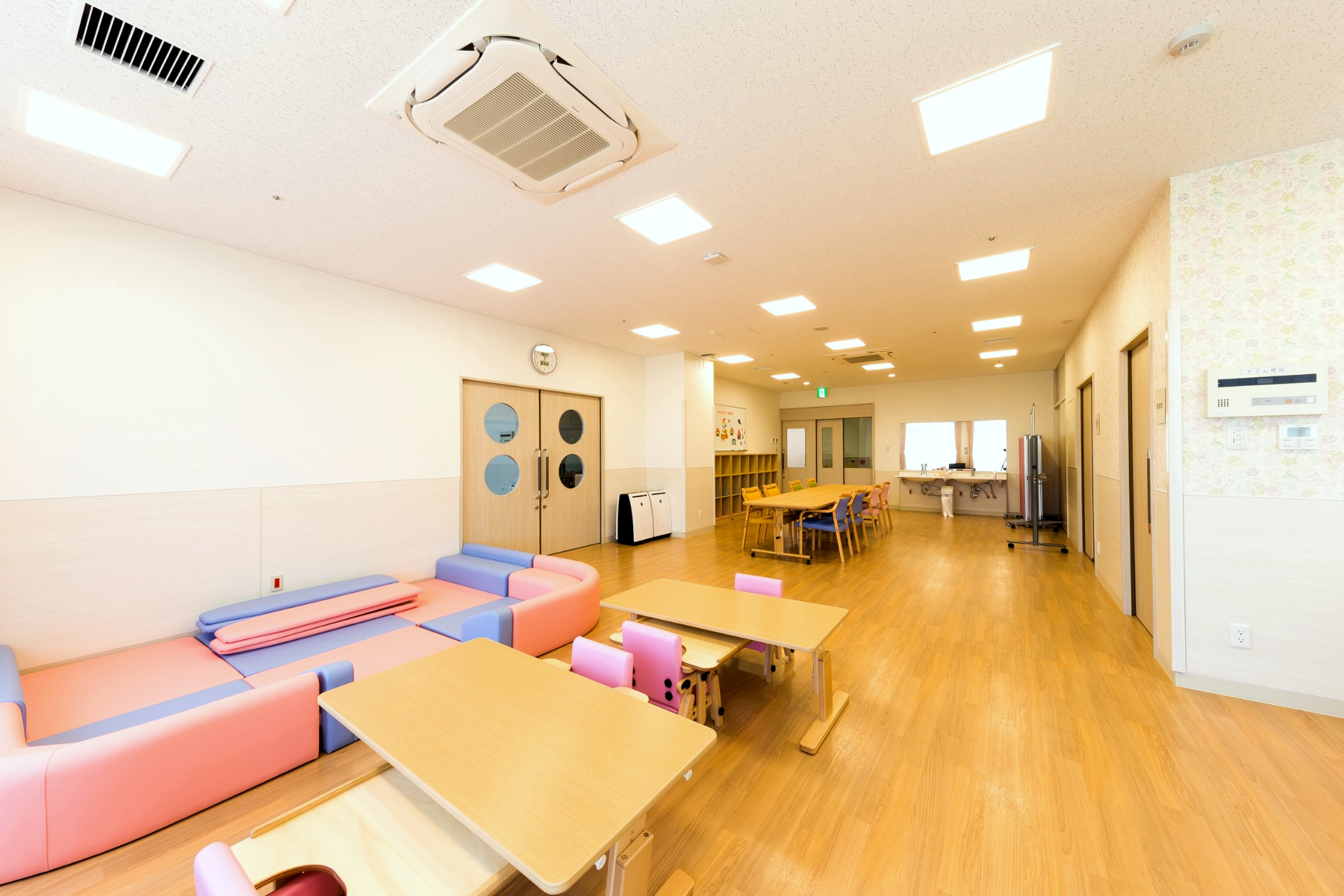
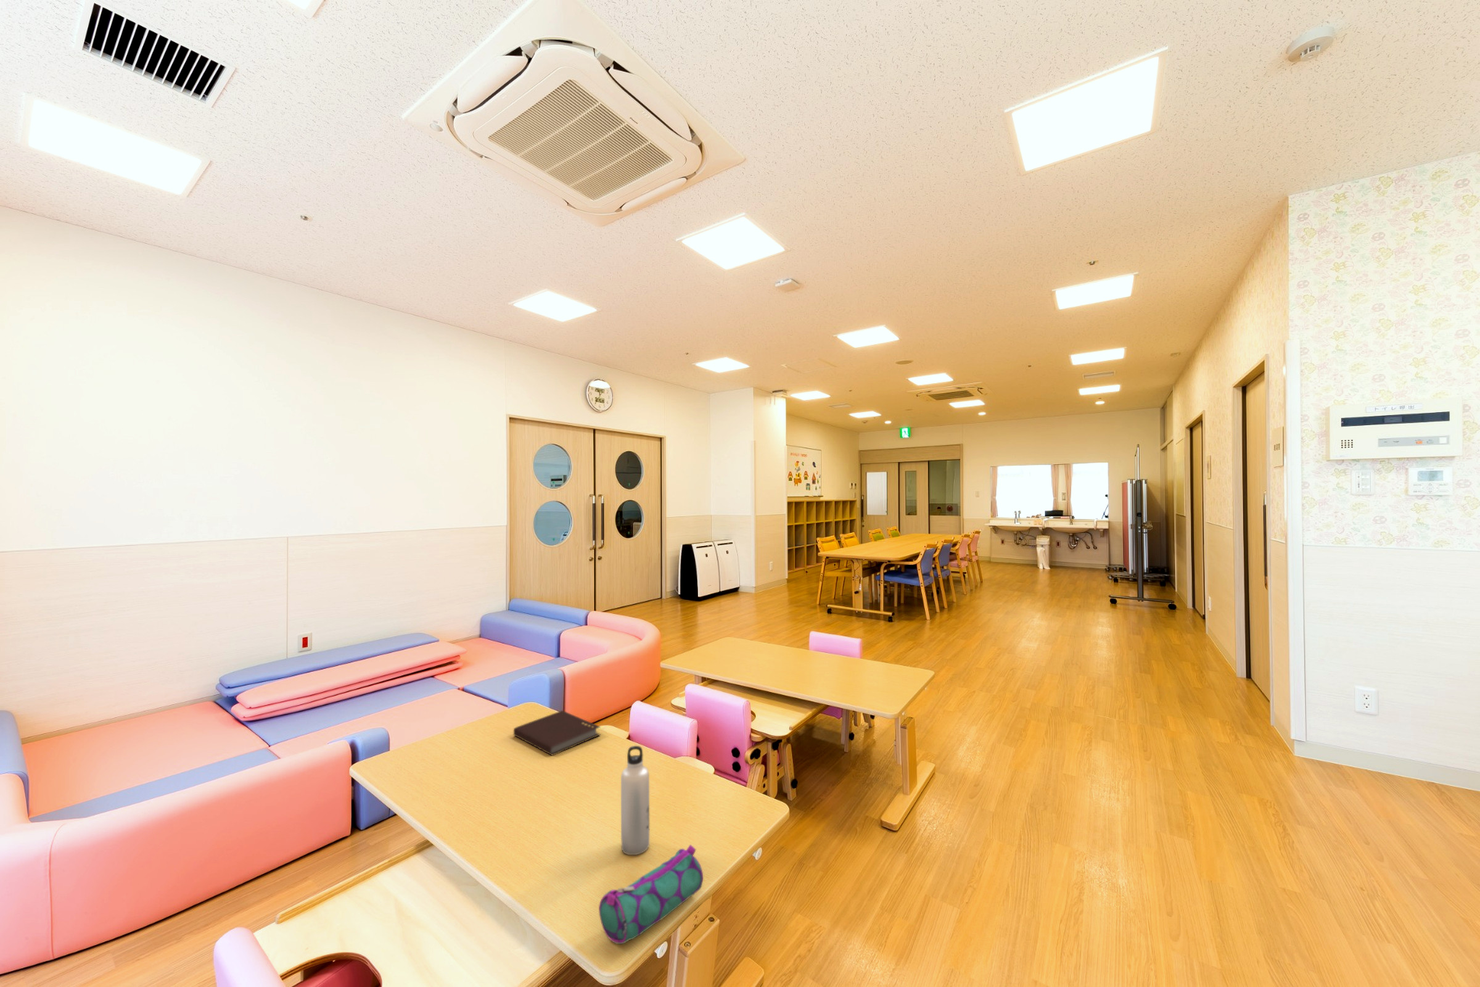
+ water bottle (635, 796)
+ pencil case (654, 892)
+ notebook (557, 731)
